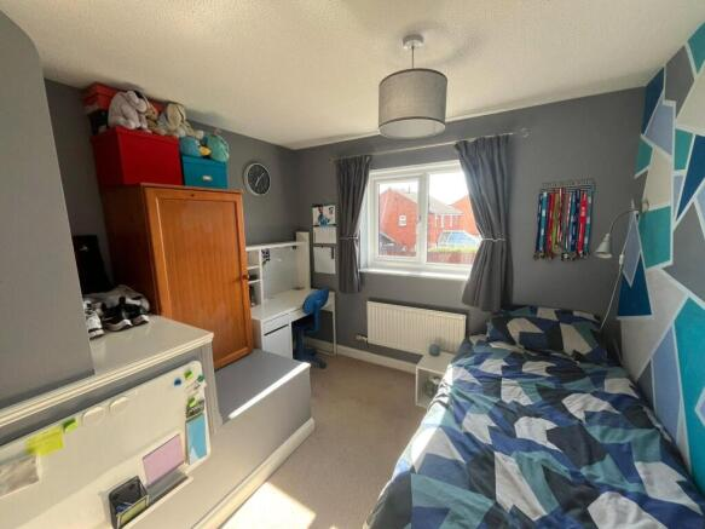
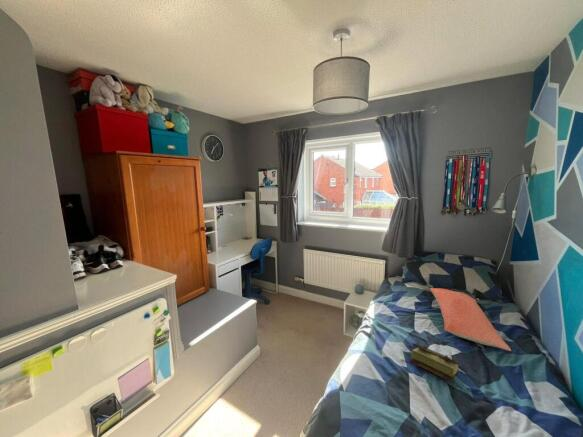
+ book (429, 355)
+ pillow (462, 313)
